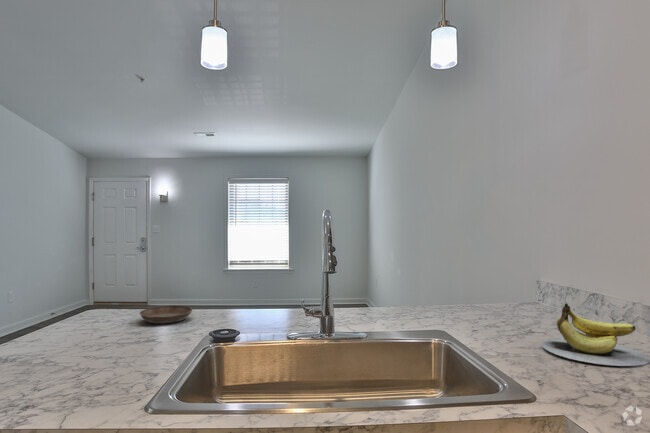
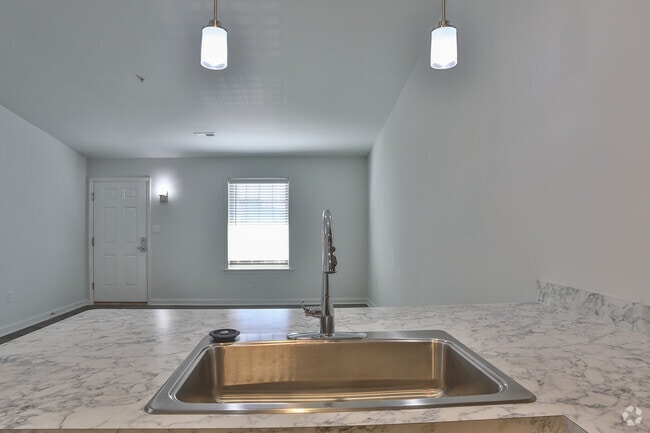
- banana (592, 328)
- saucer (166, 315)
